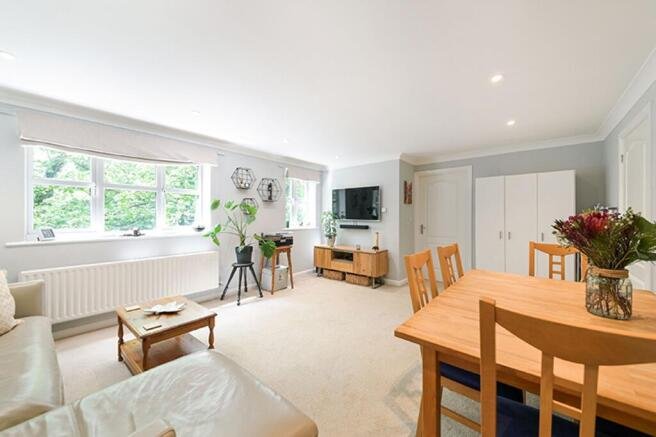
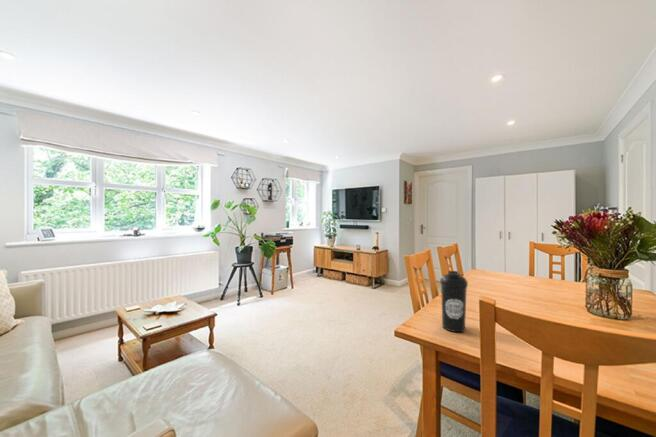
+ water bottle (453, 300)
